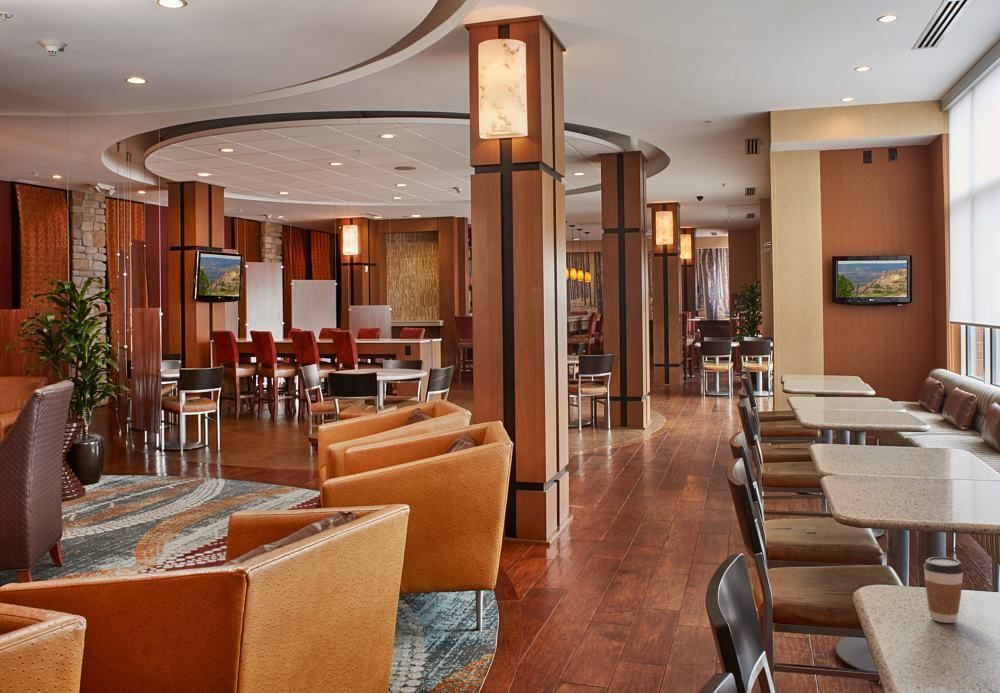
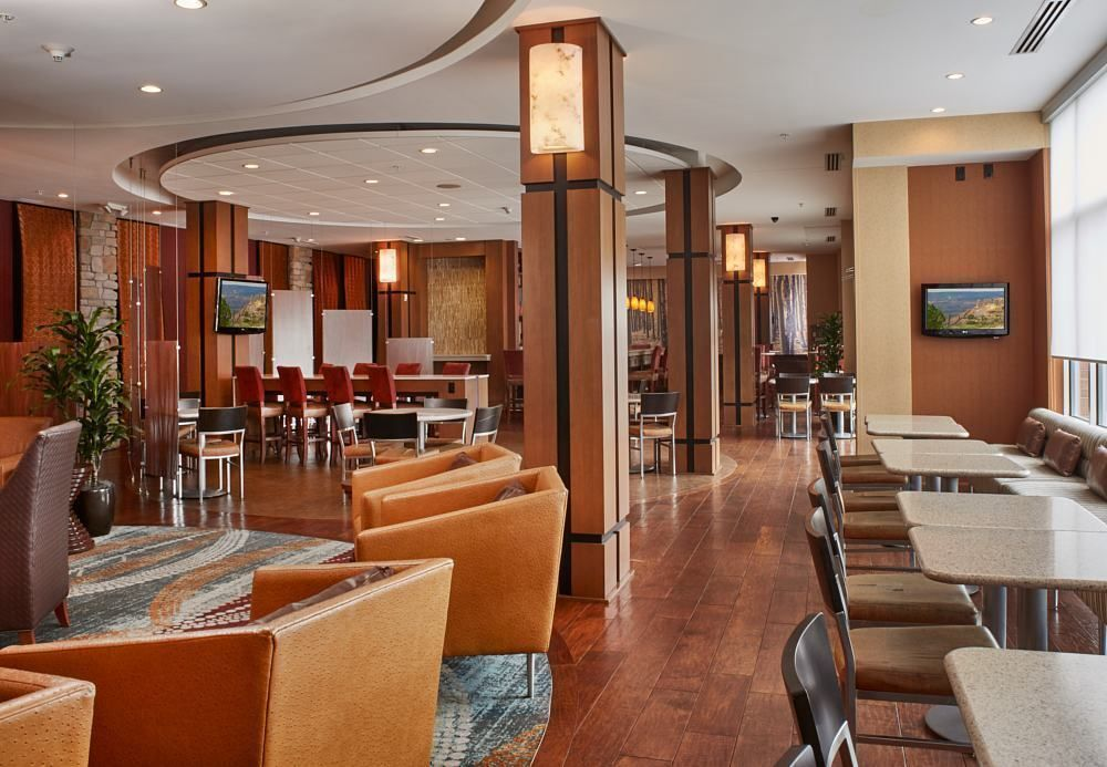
- coffee cup (943, 589)
